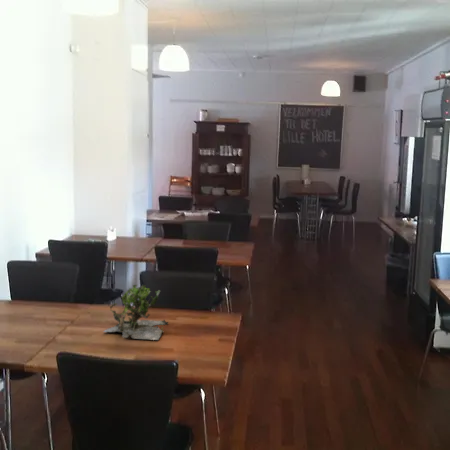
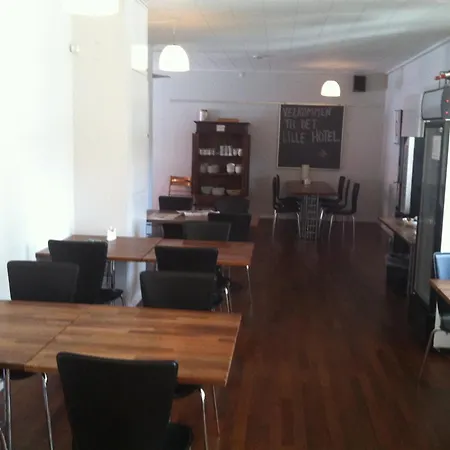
- plant (134, 309)
